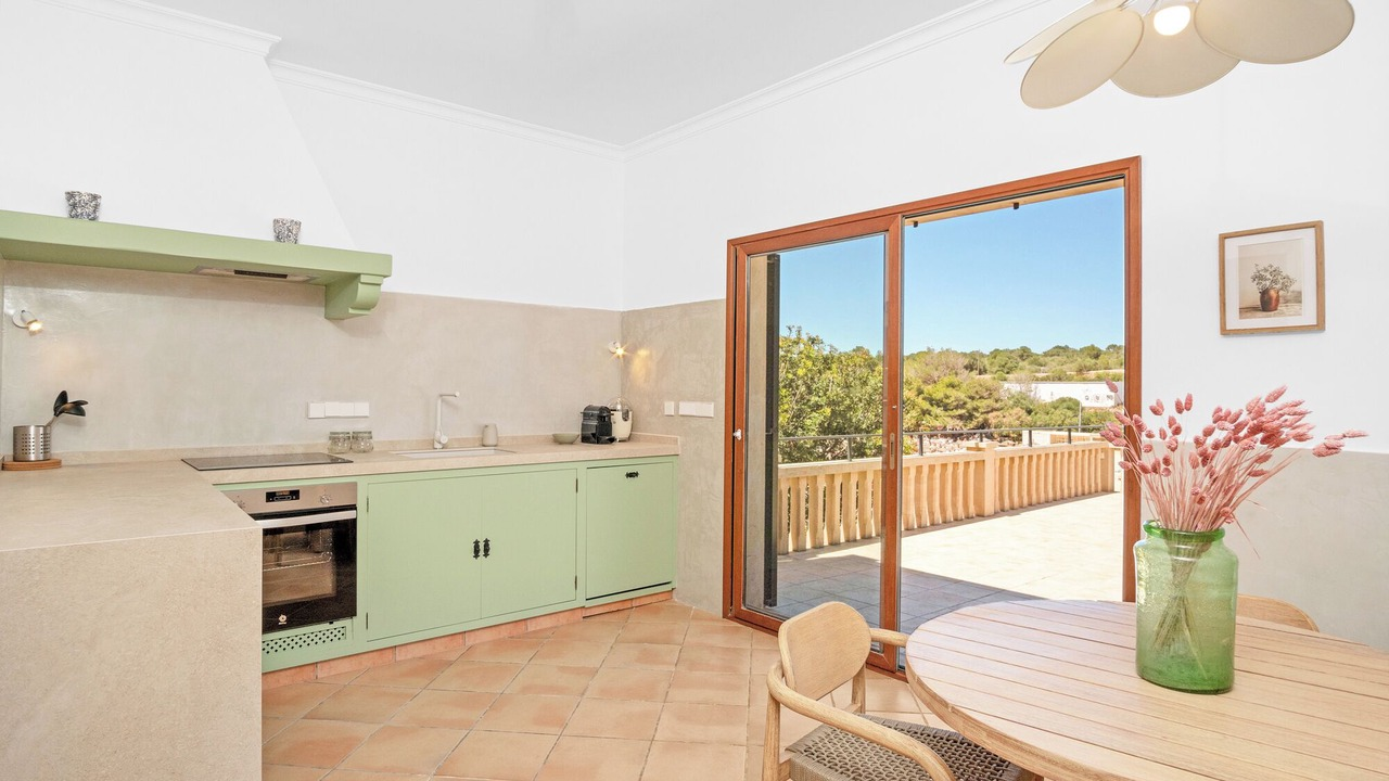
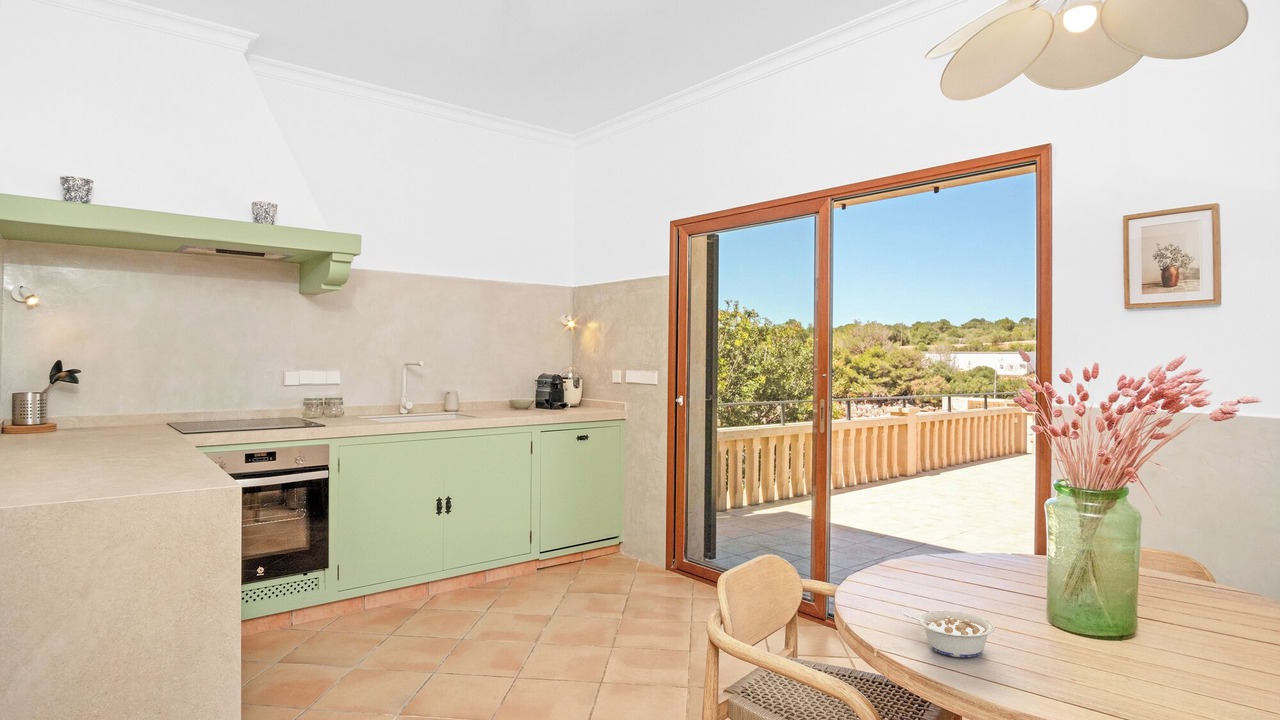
+ legume (953, 633)
